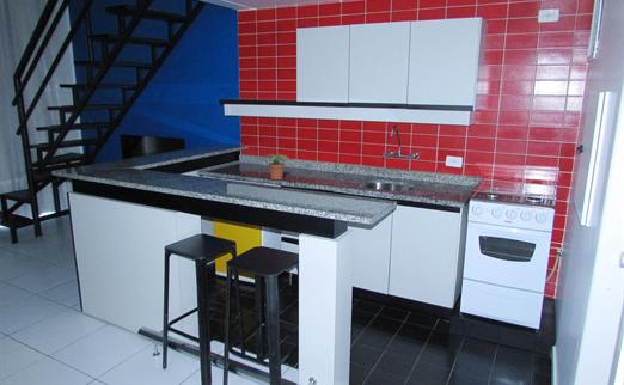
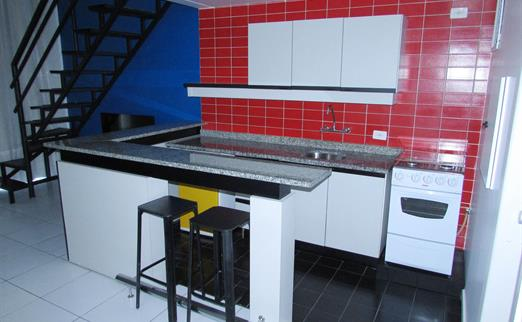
- potted plant (275, 166)
